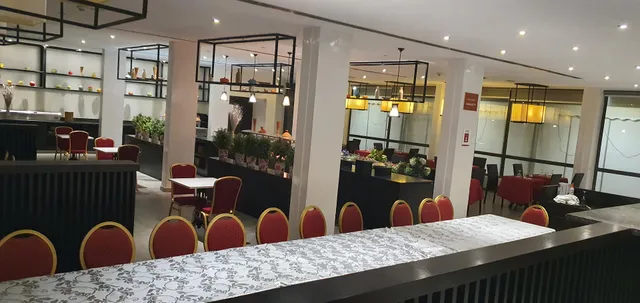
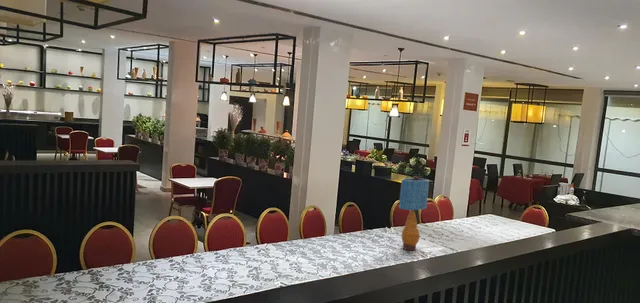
+ table lamp (412, 212)
